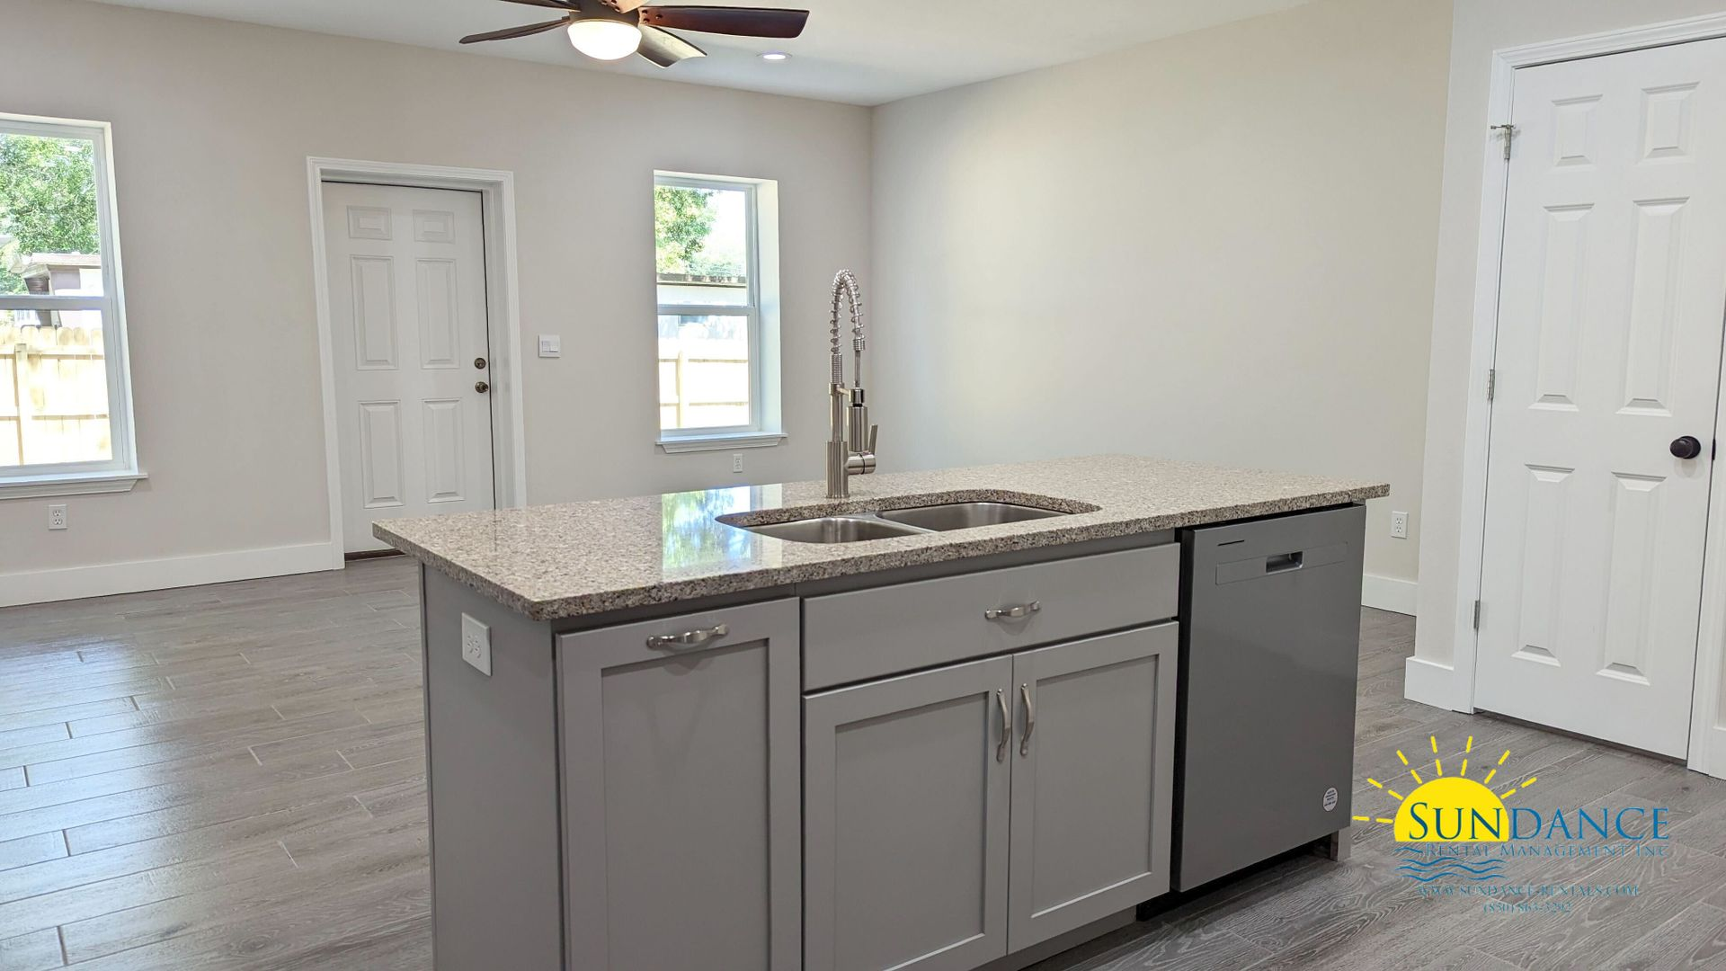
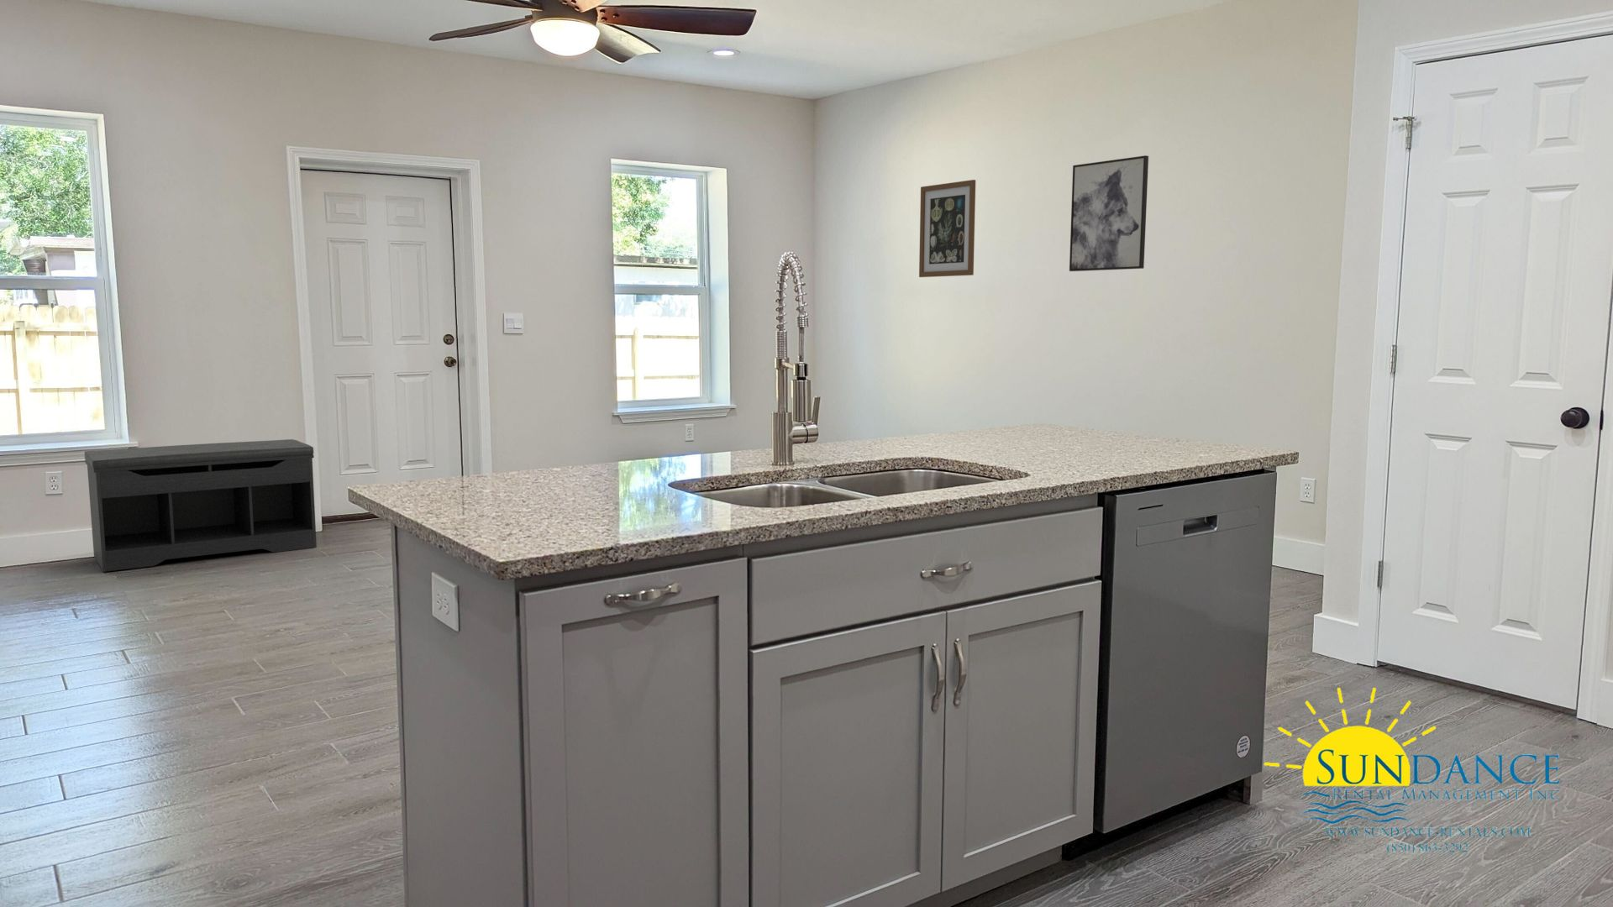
+ wall art (946, 229)
+ bench (204, 499)
+ wall art (1107, 215)
